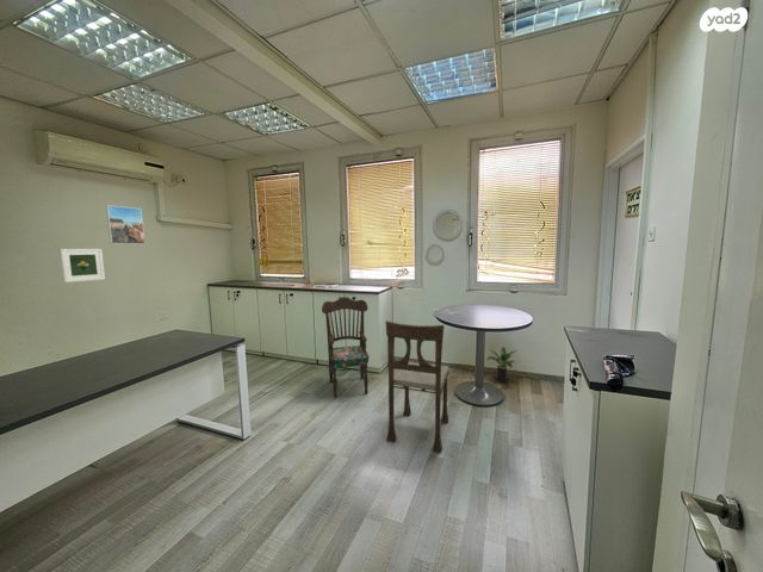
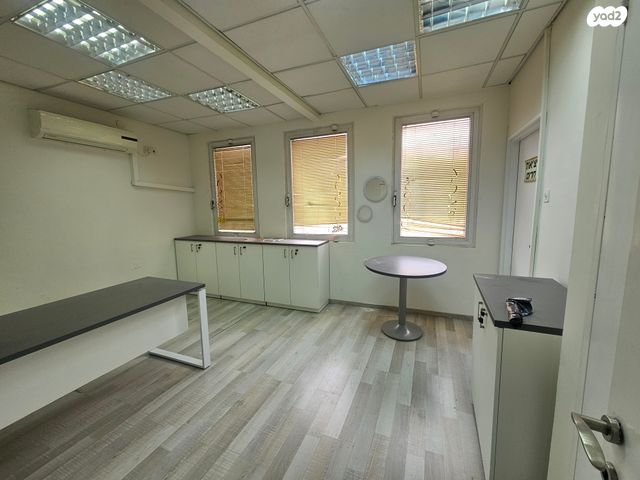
- dining chair (347, 347)
- dining chair (420, 374)
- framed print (83, 265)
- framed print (125, 225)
- potted plant (502, 365)
